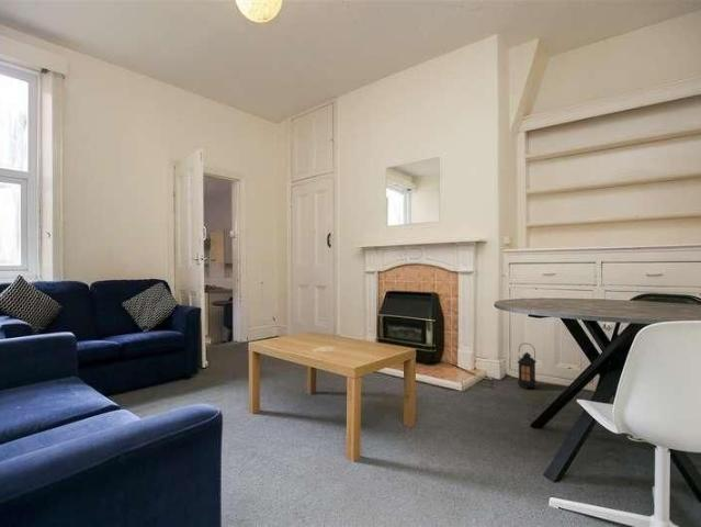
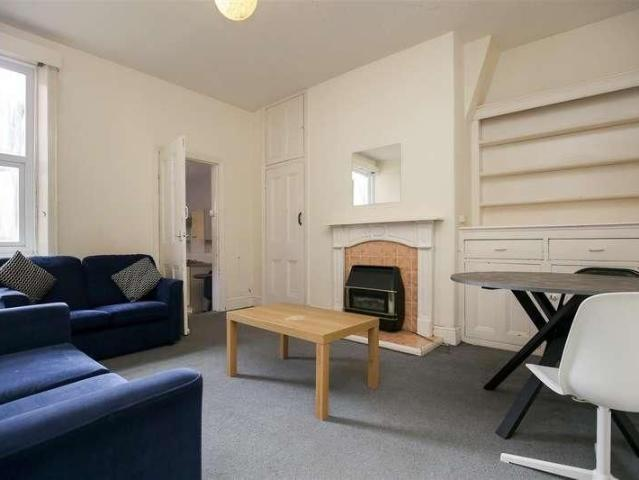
- lantern (527, 365)
